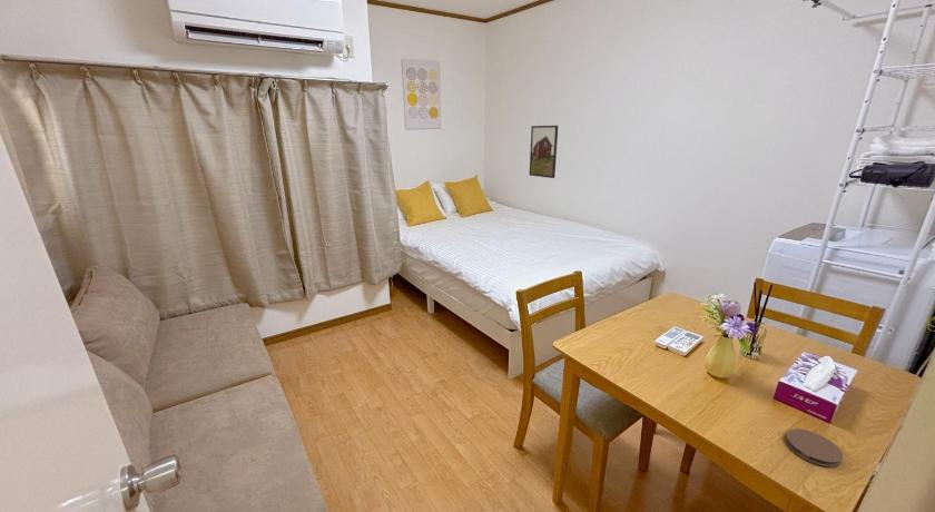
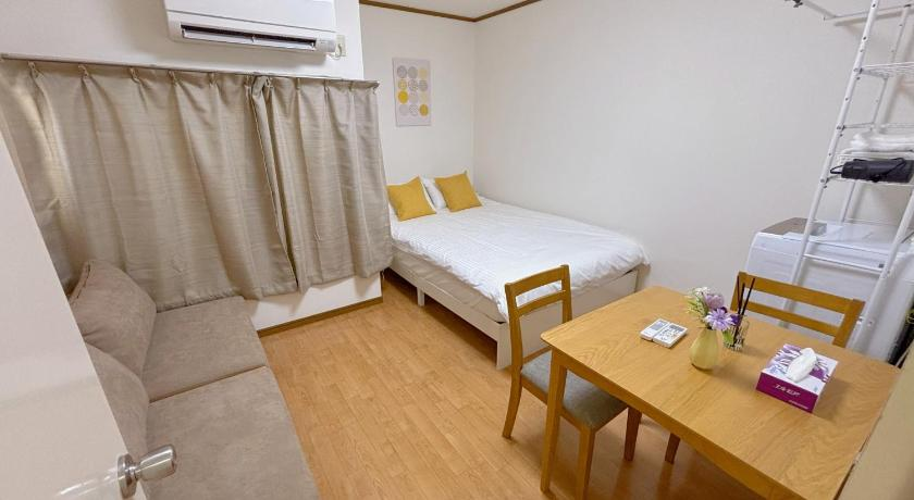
- coaster (813, 446)
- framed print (542, 151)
